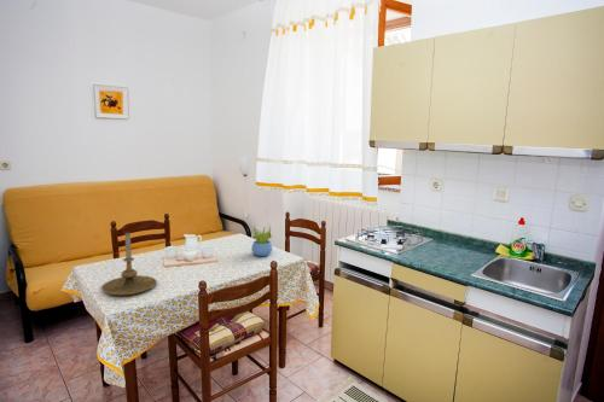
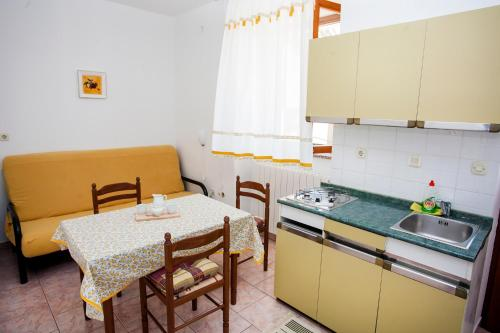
- succulent plant (261, 239)
- candle holder (128, 260)
